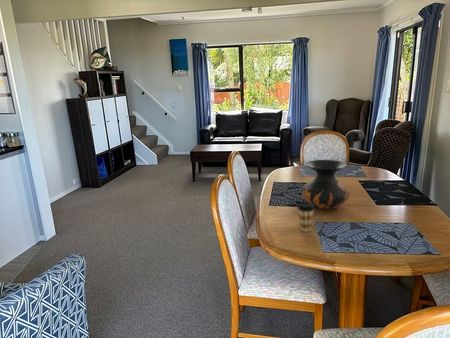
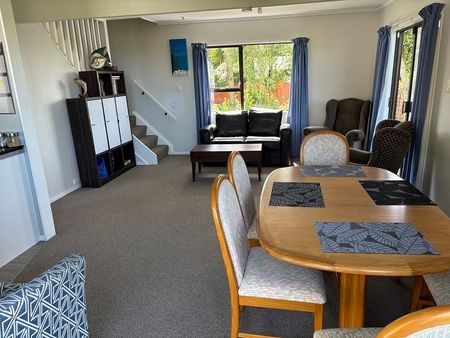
- vase (325, 185)
- coffee cup (305, 217)
